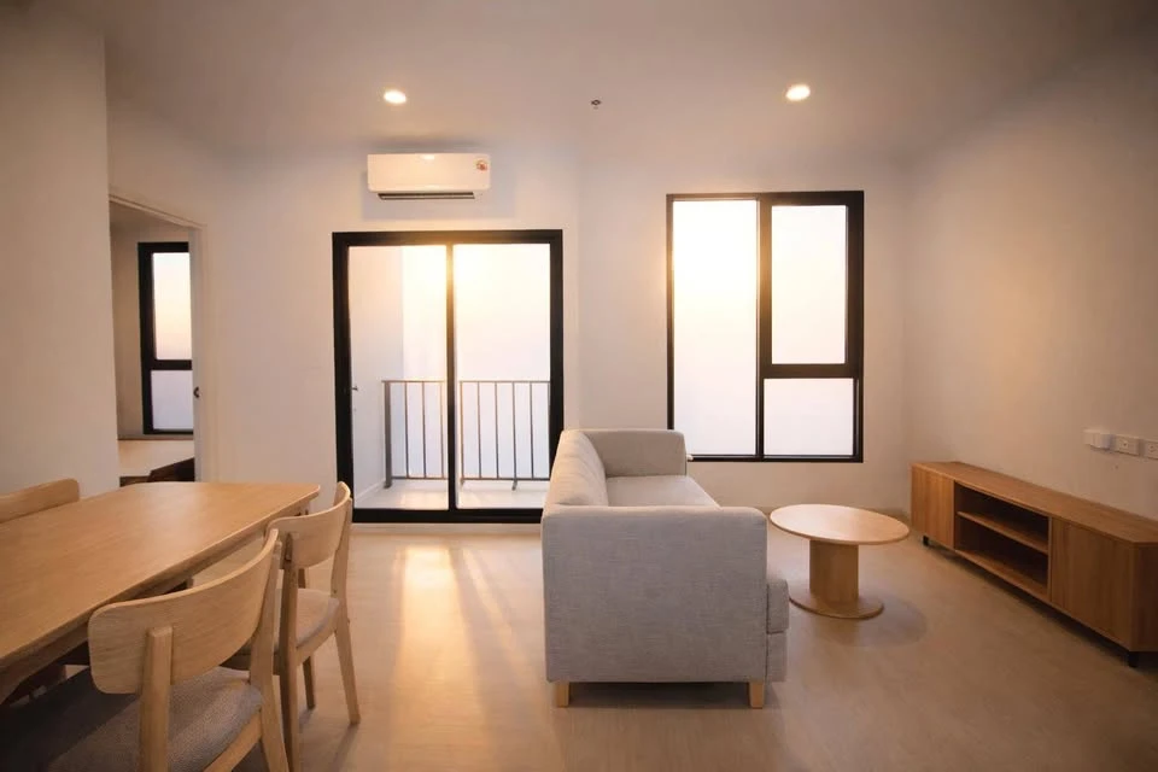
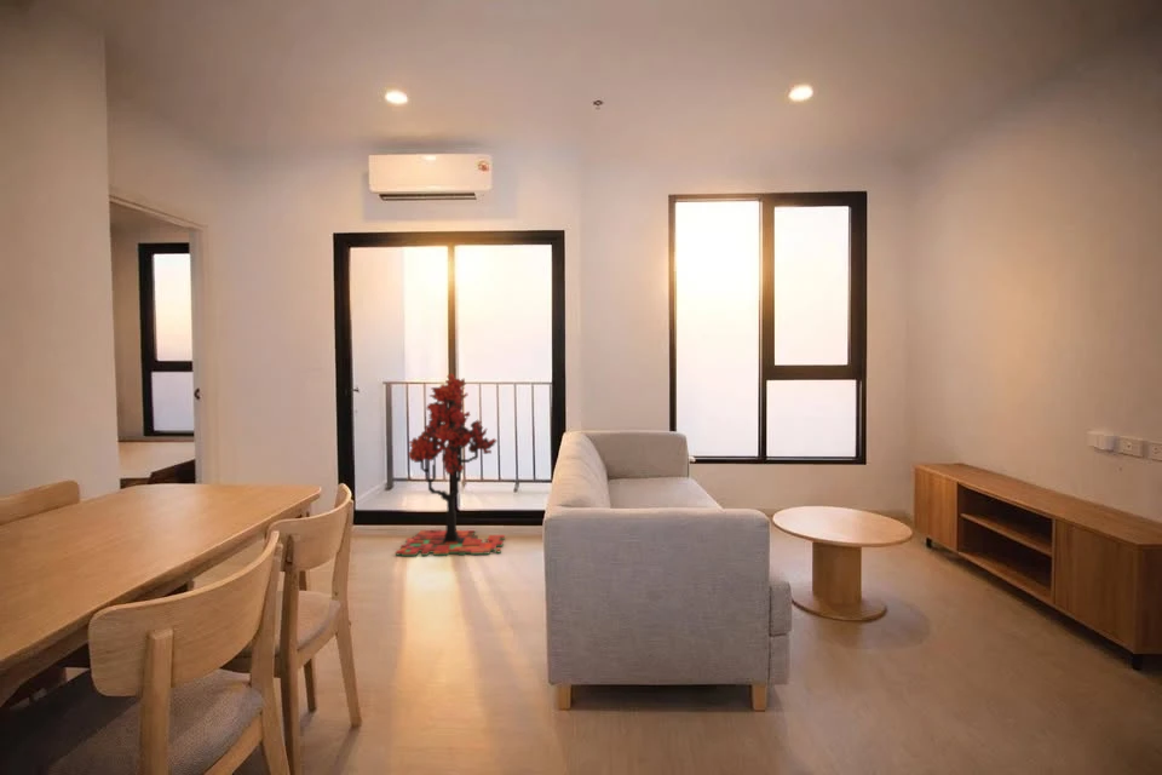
+ tree (453, 458)
